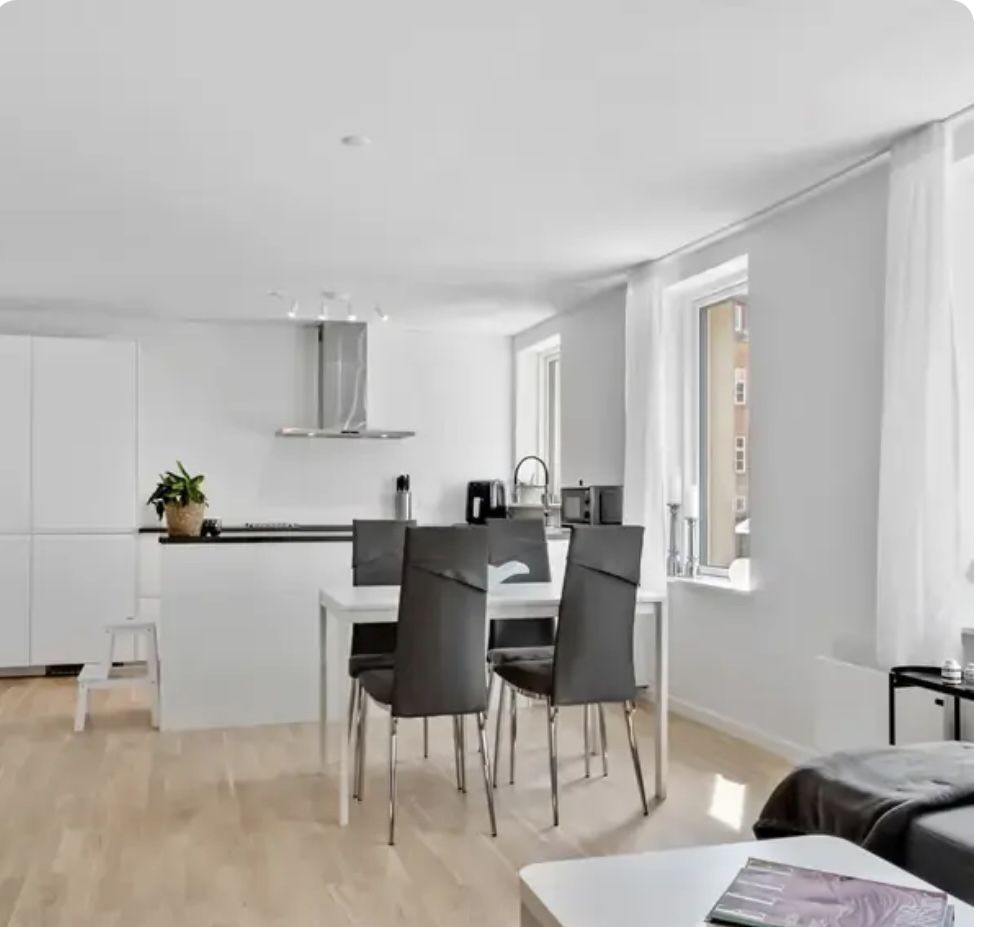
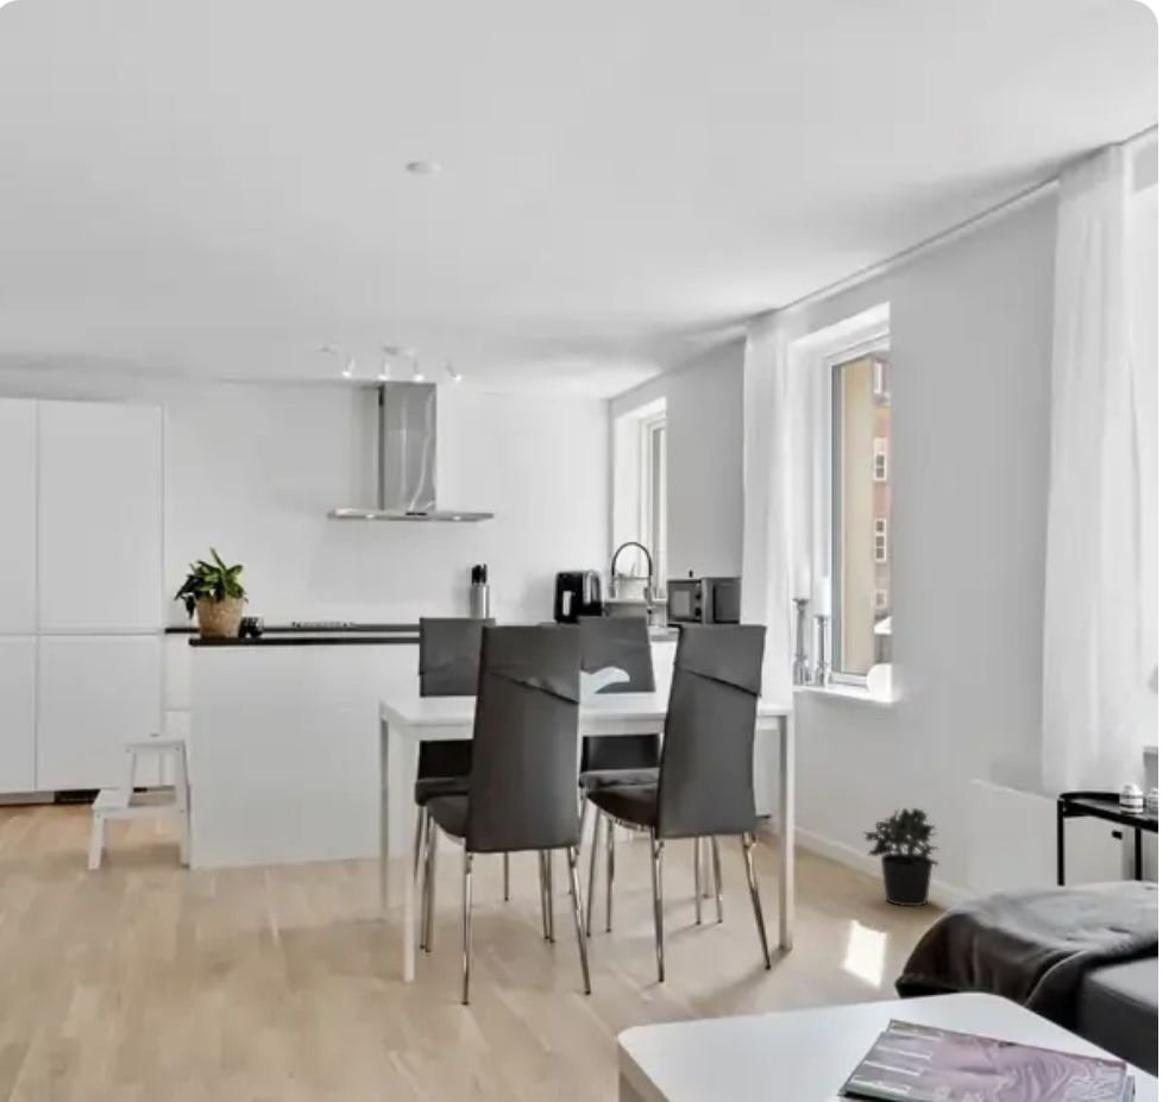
+ potted plant (907, 854)
